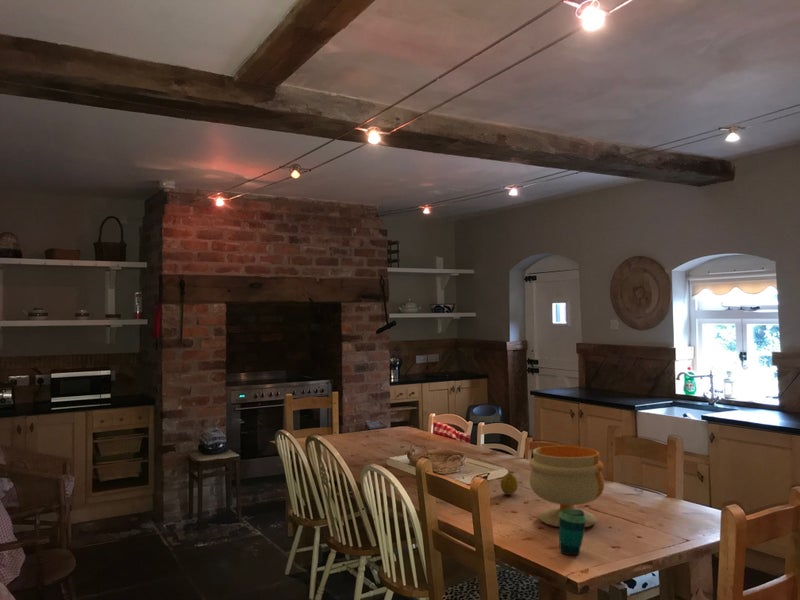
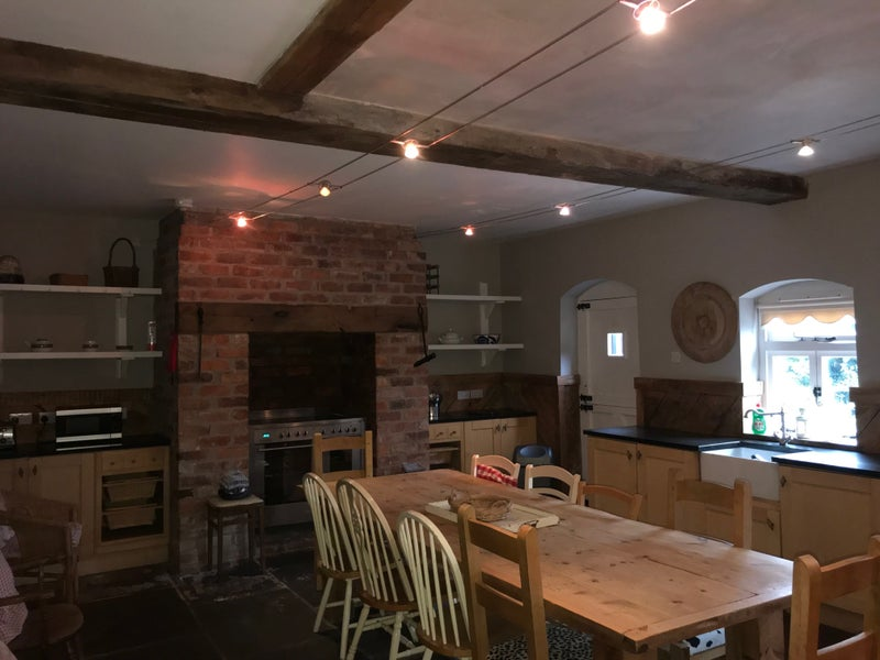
- cup (572, 531)
- fruit (509, 483)
- footed bowl (566, 485)
